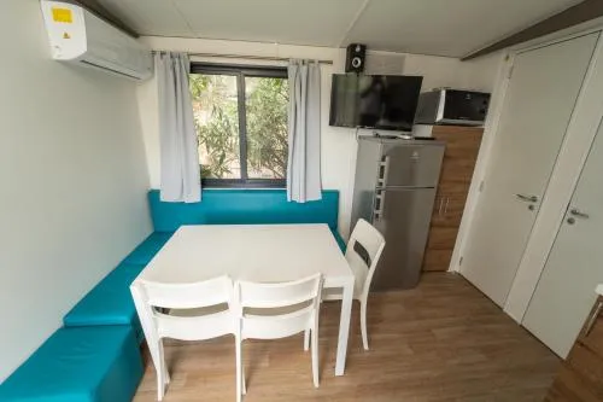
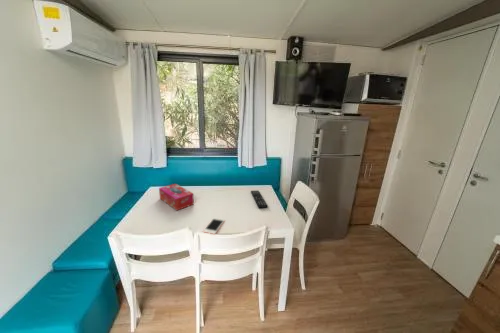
+ tissue box (176, 196)
+ remote control (258, 198)
+ cell phone (214, 225)
